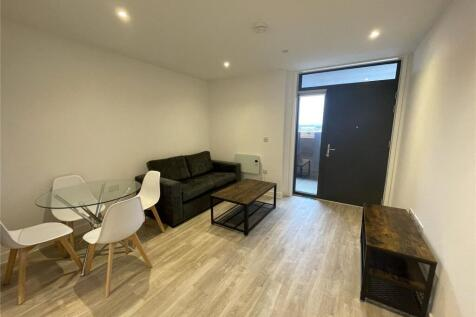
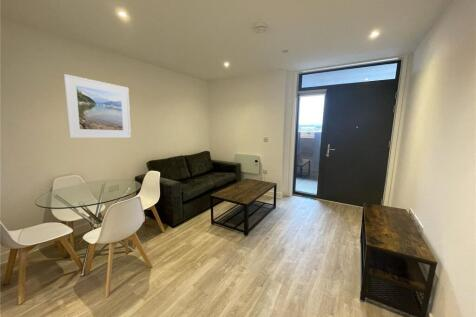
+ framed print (101, 110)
